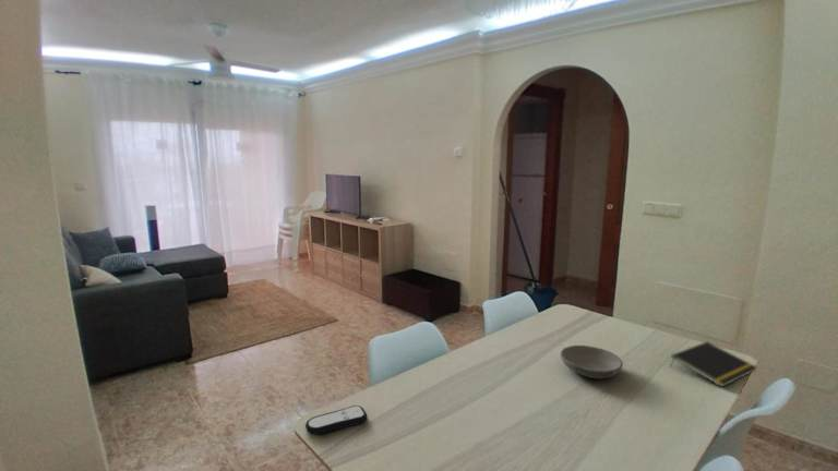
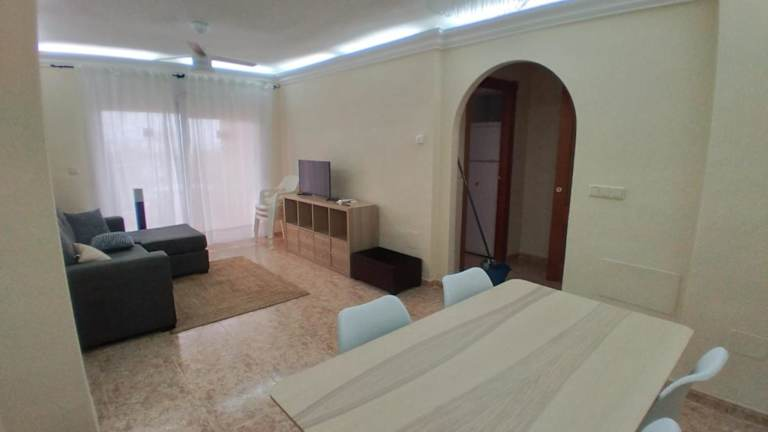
- bowl (589, 363)
- remote control (336, 419)
- notepad (714, 362)
